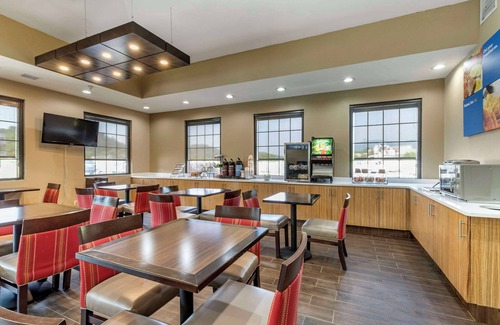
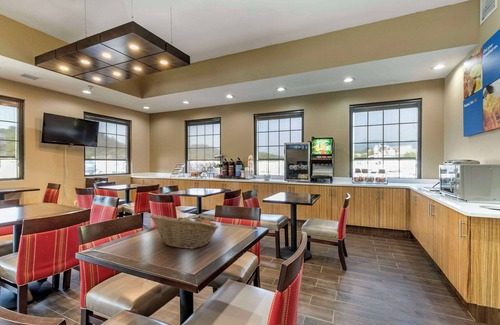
+ fruit basket (184, 226)
